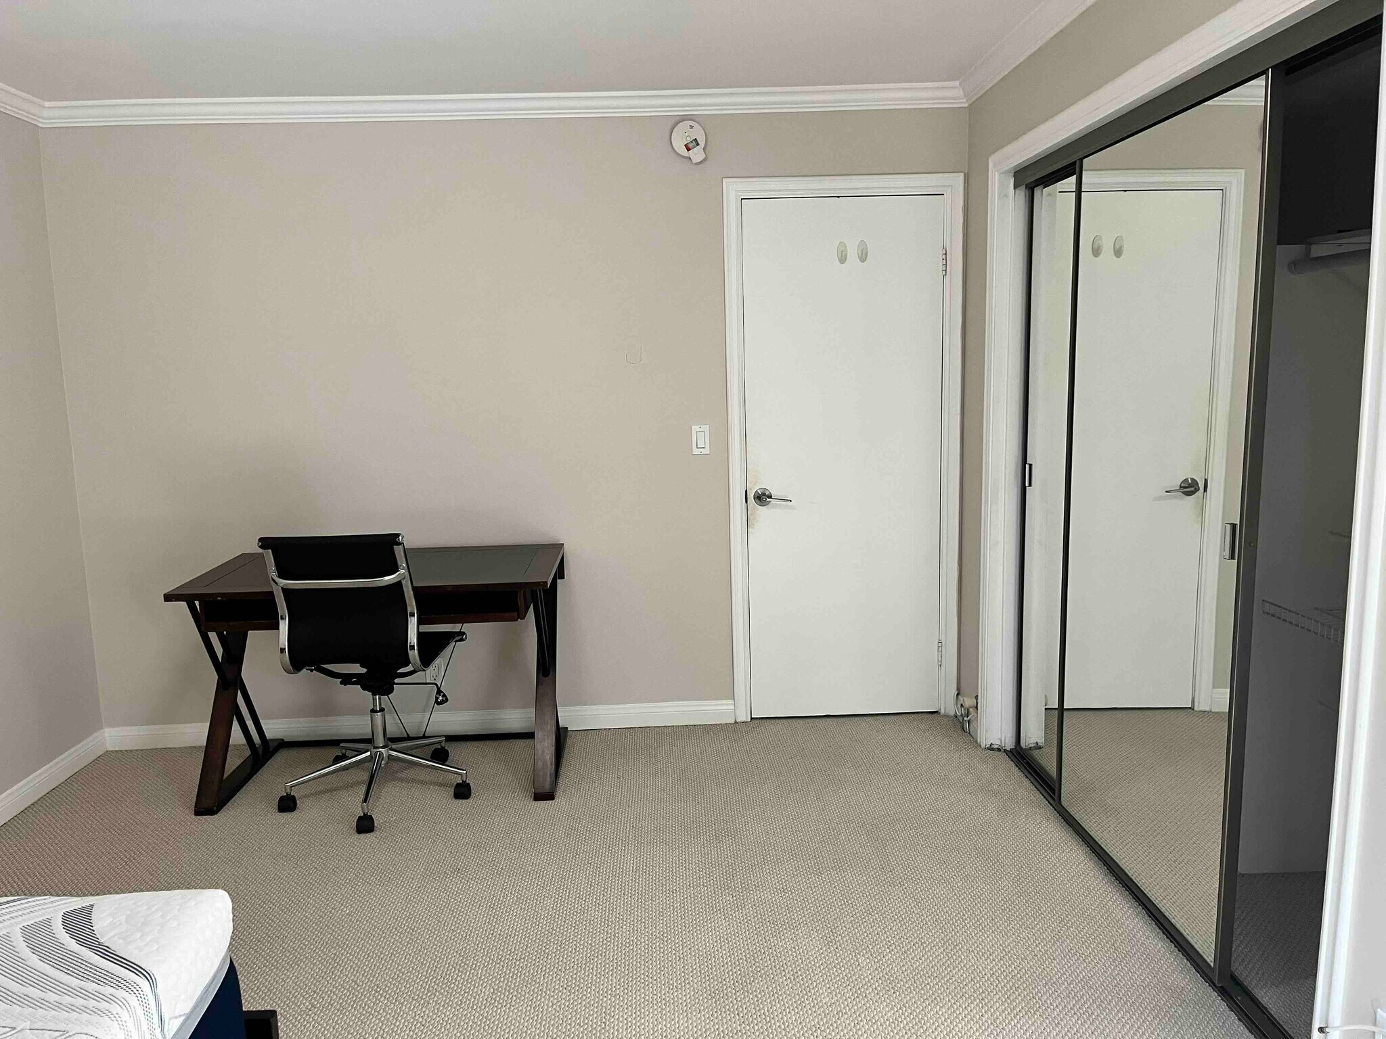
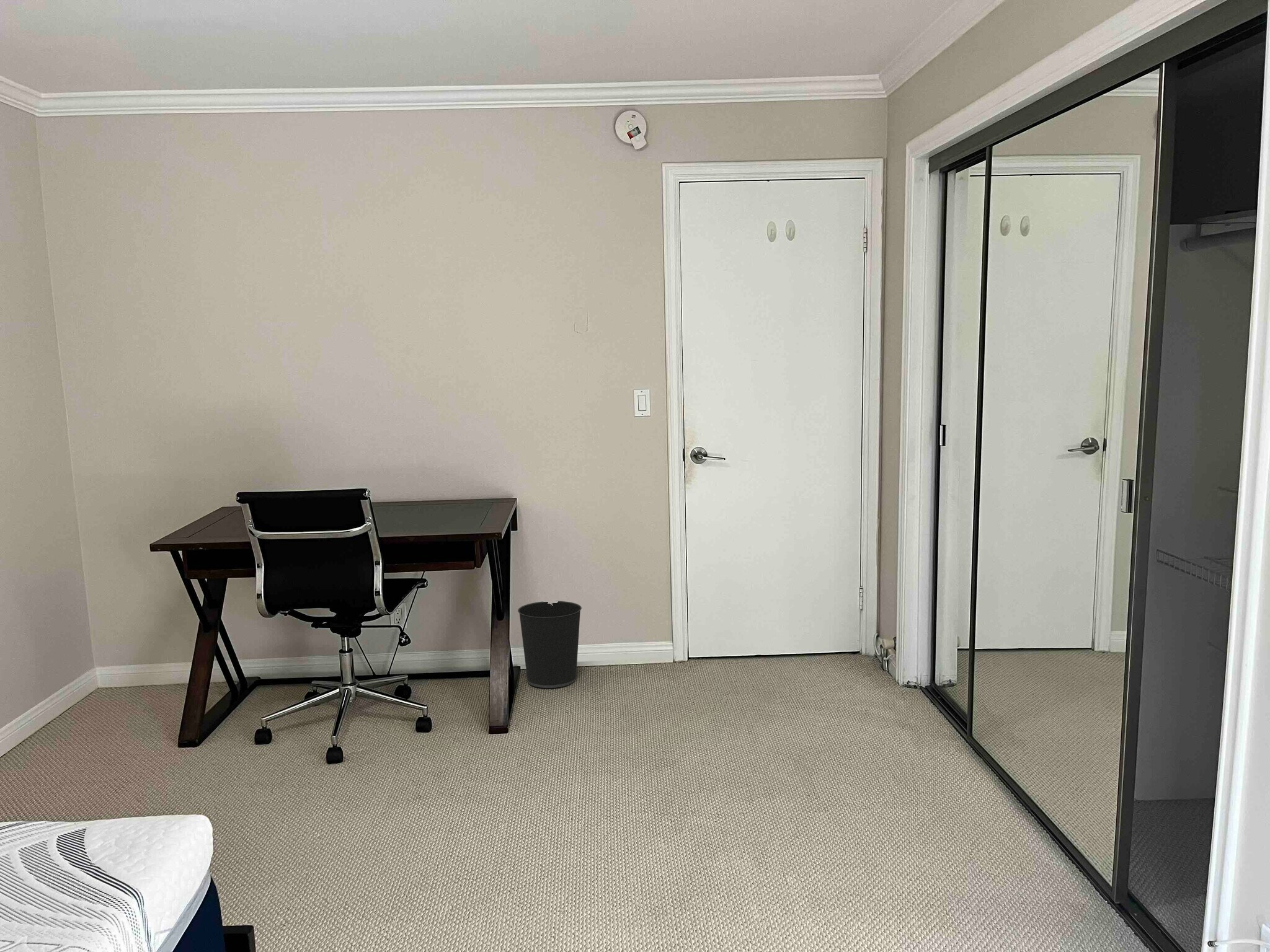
+ wastebasket (551, 644)
